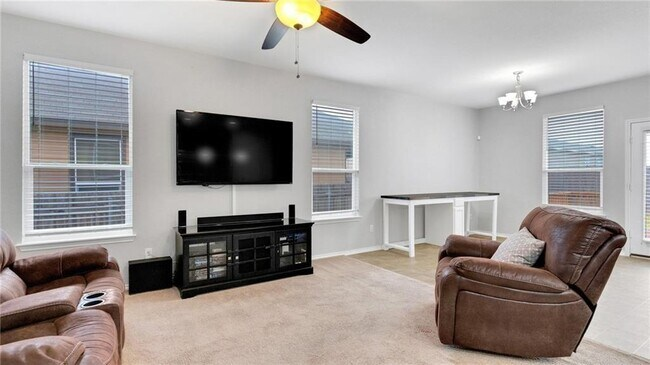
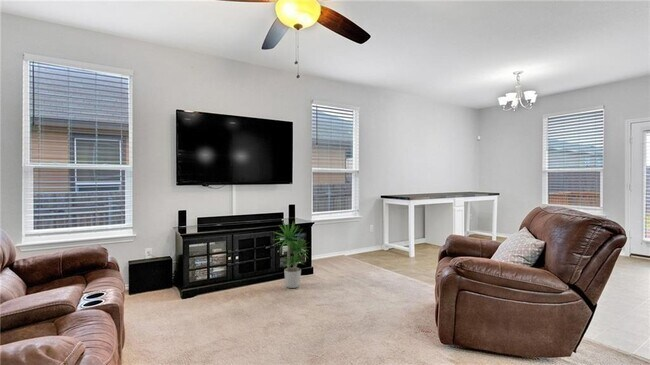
+ potted plant (291, 251)
